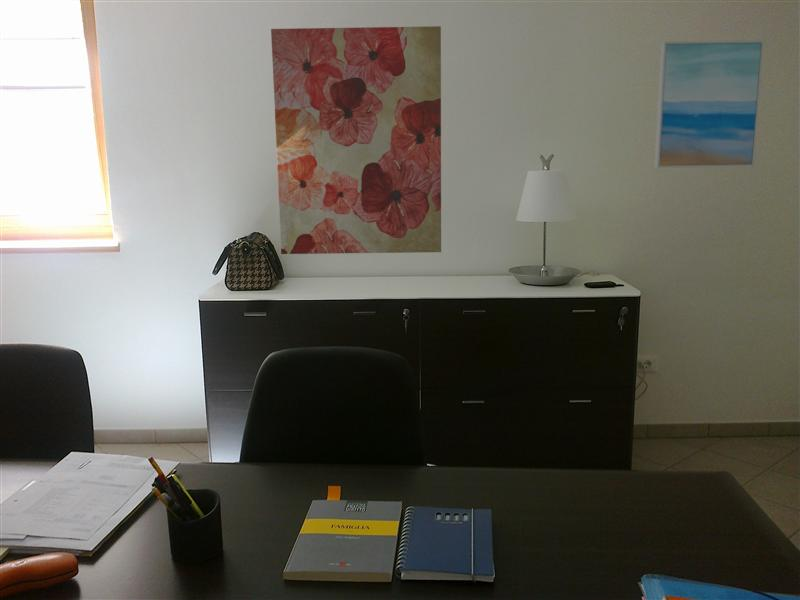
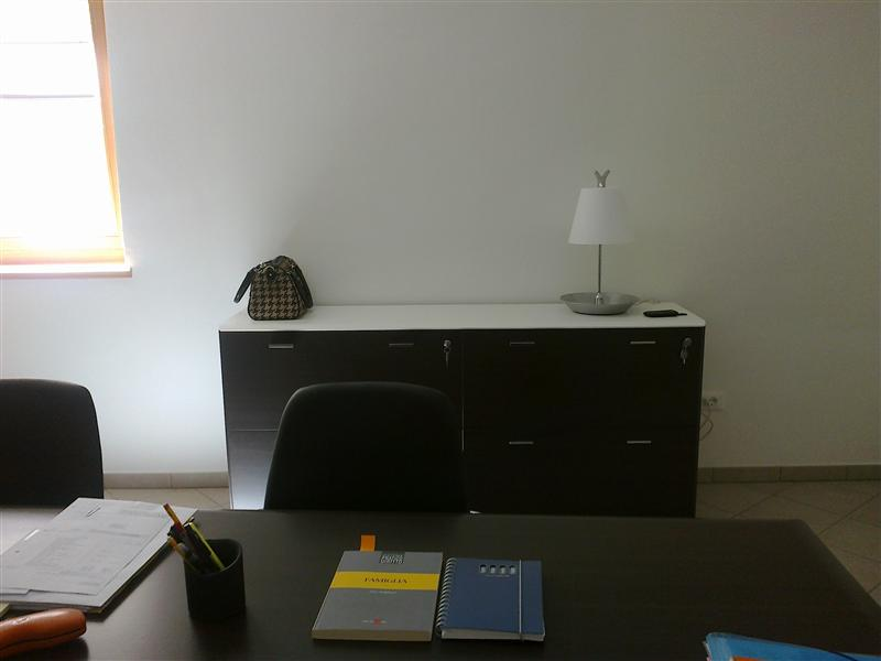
- wall art (707, 105)
- wall art (358, 143)
